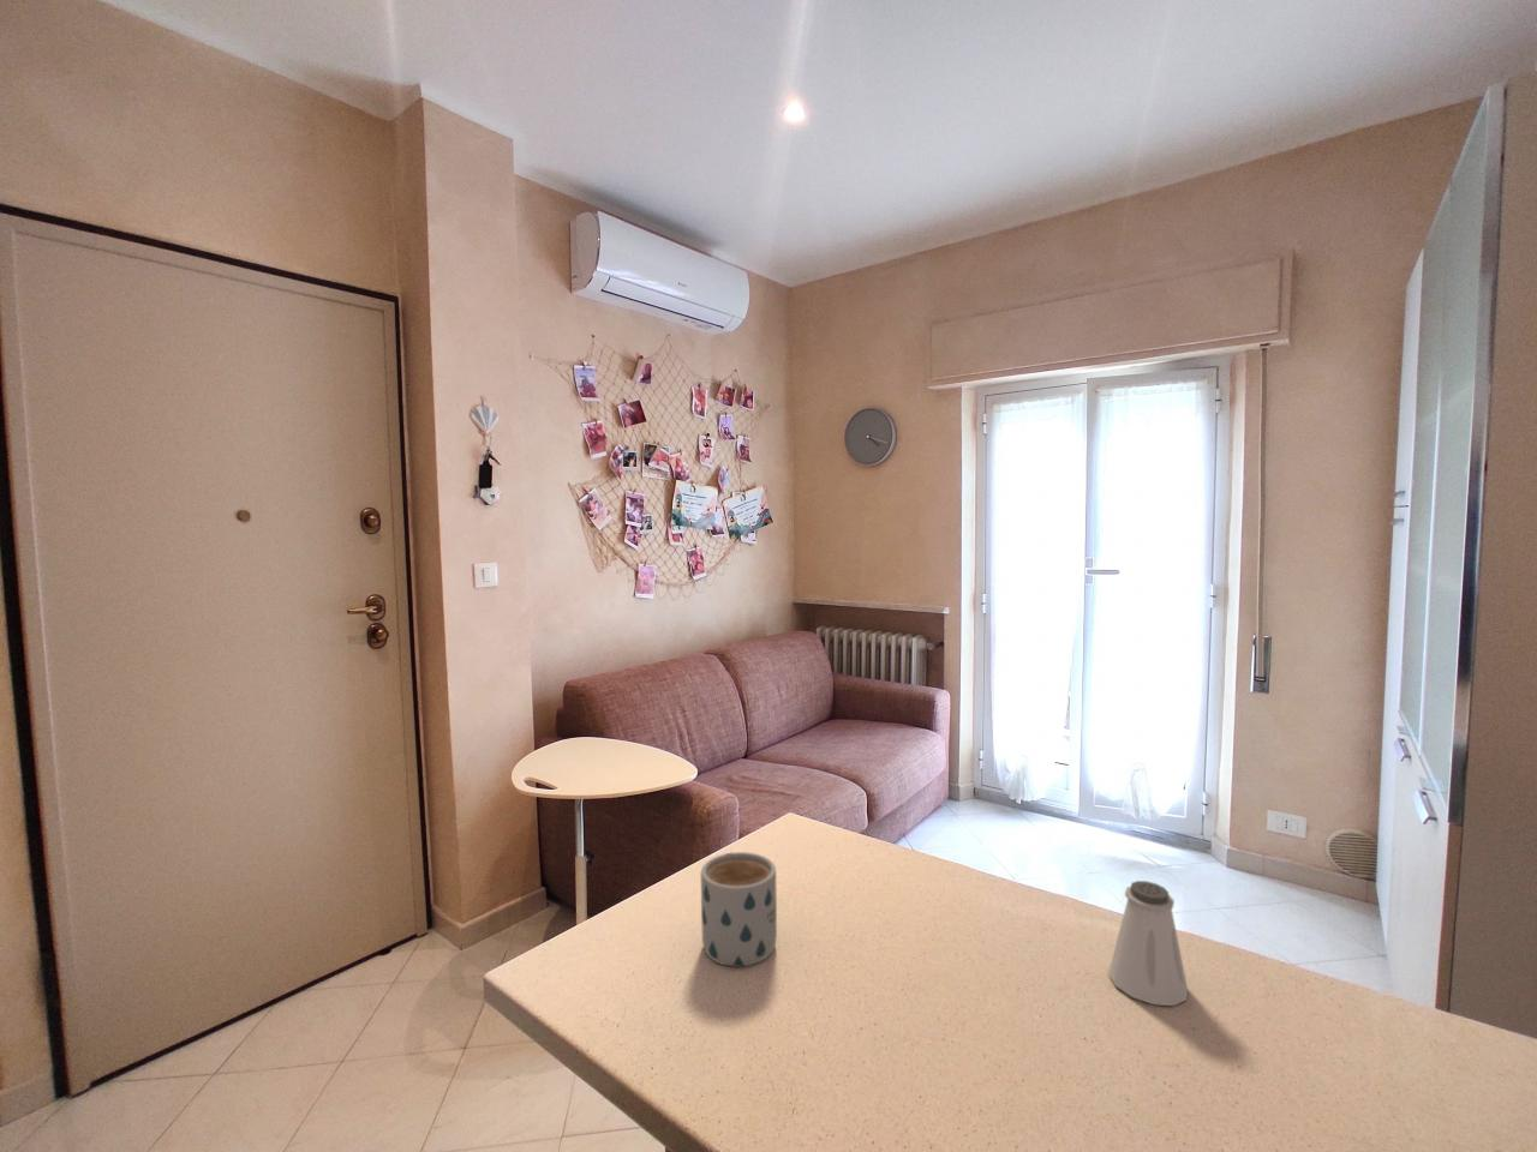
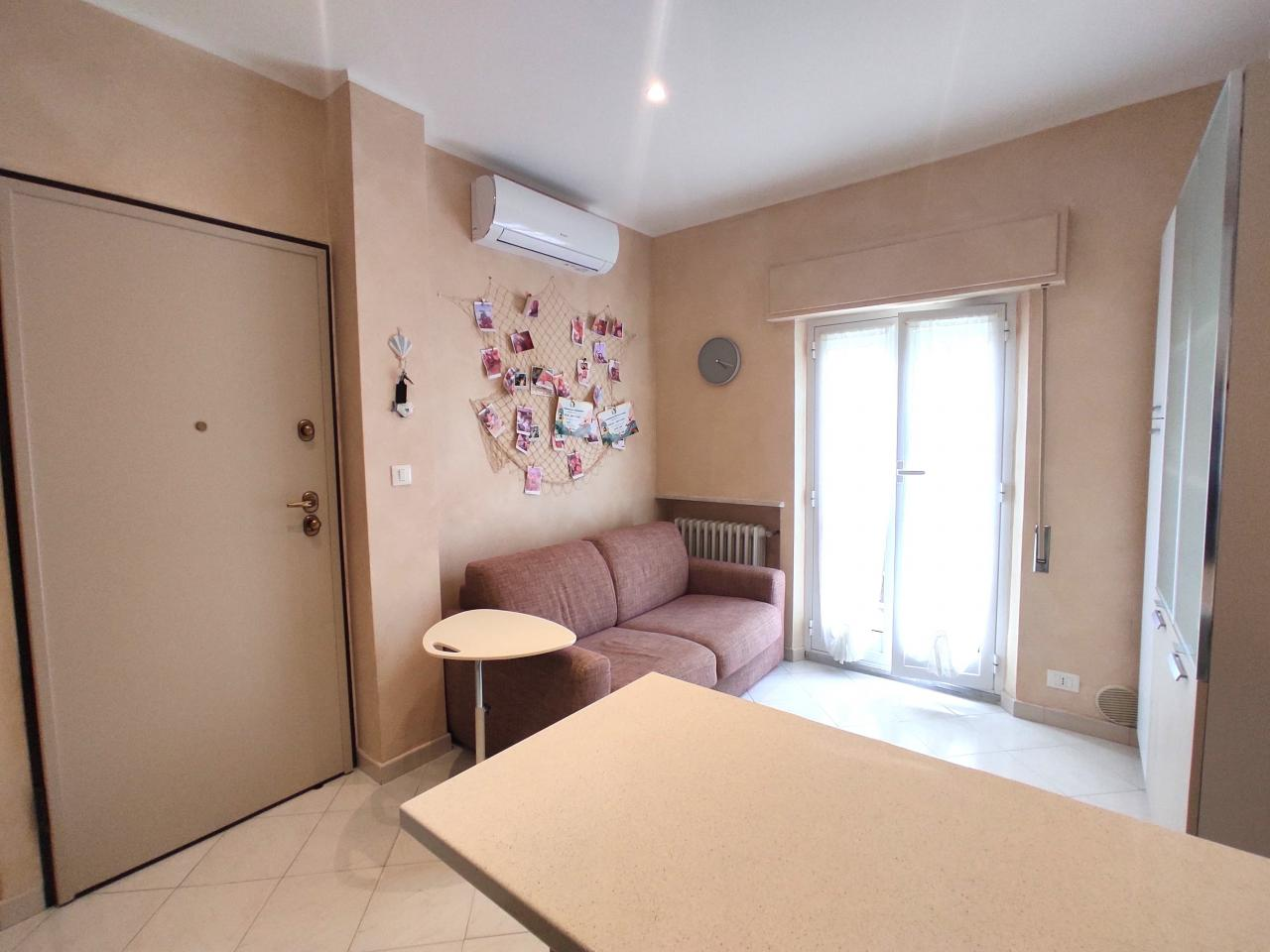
- mug (741, 899)
- saltshaker (1149, 935)
